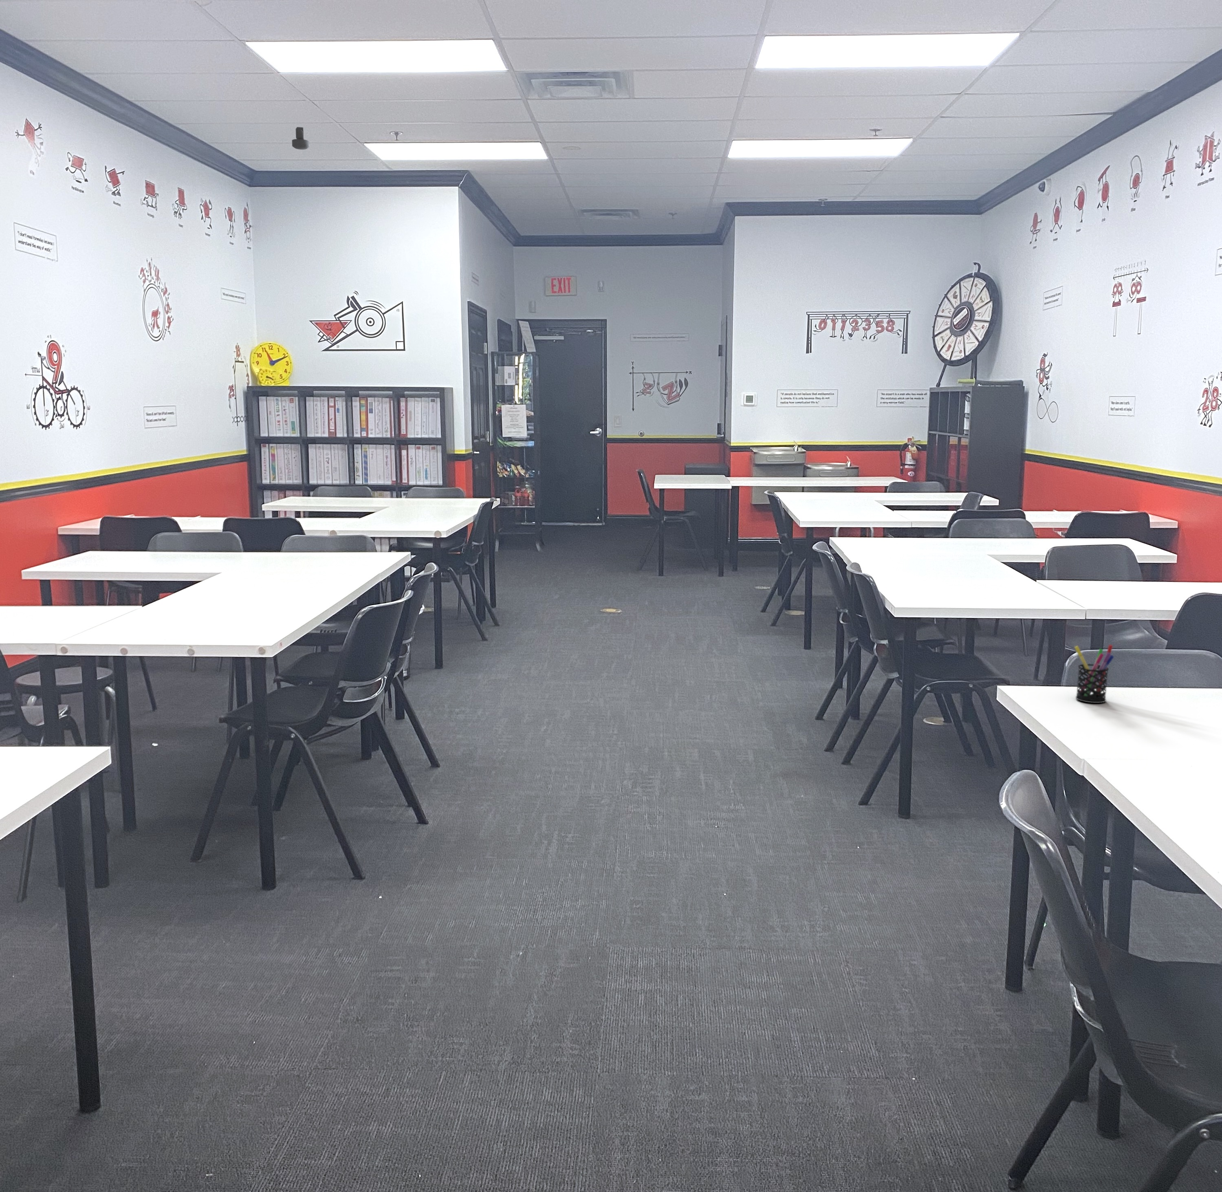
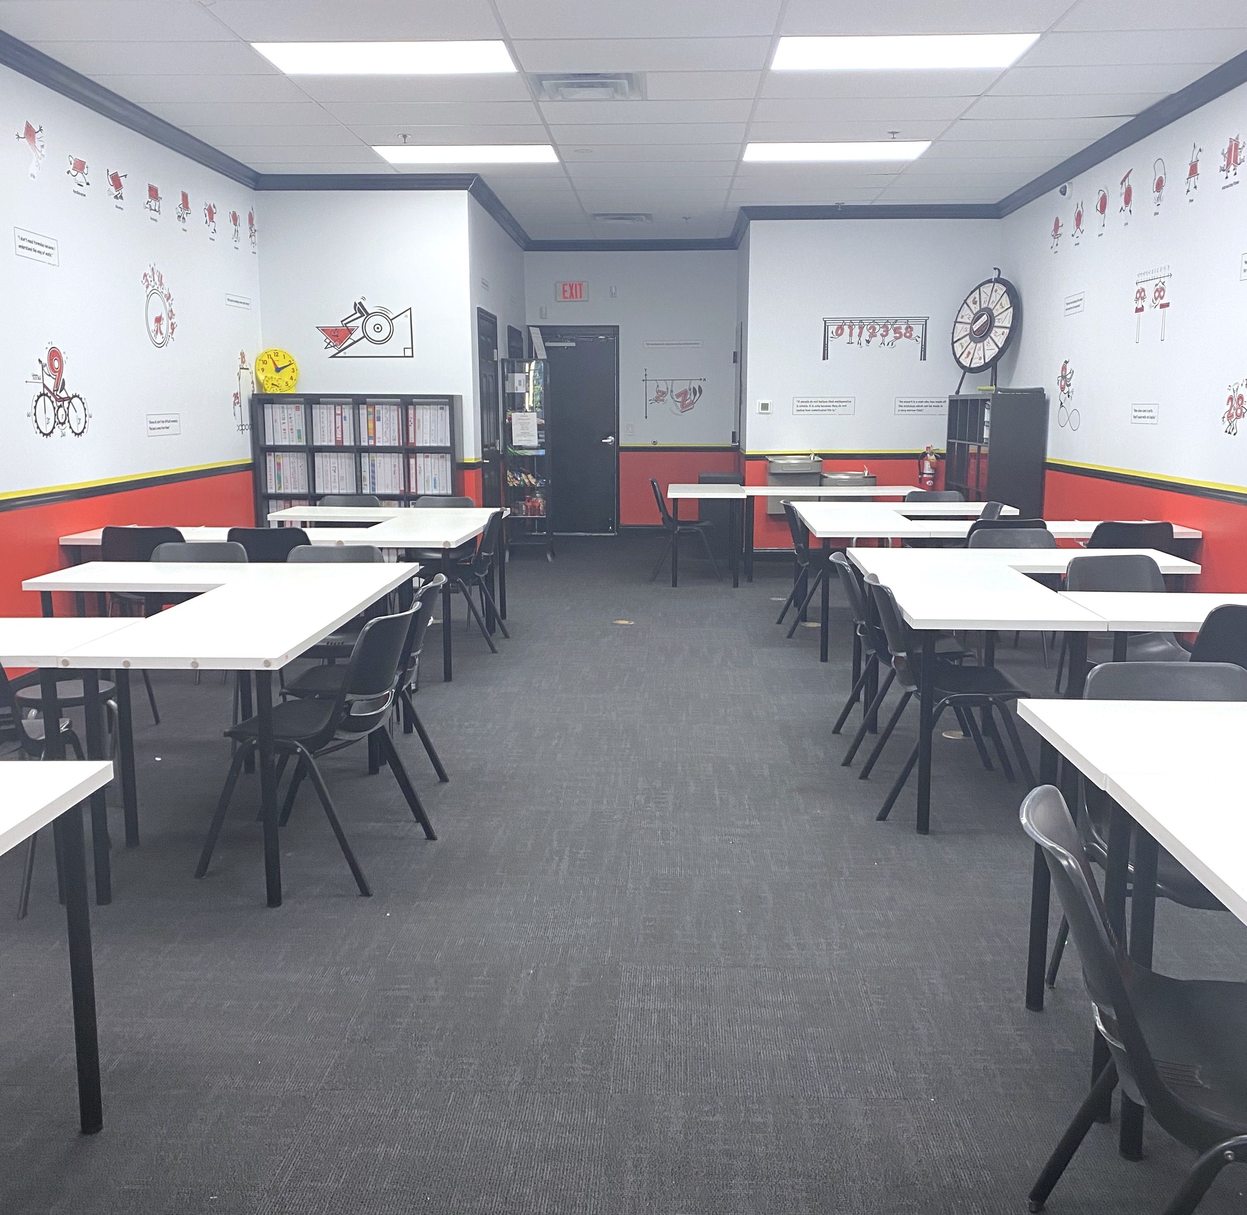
- pen holder (1095, 671)
- security camera (300, 138)
